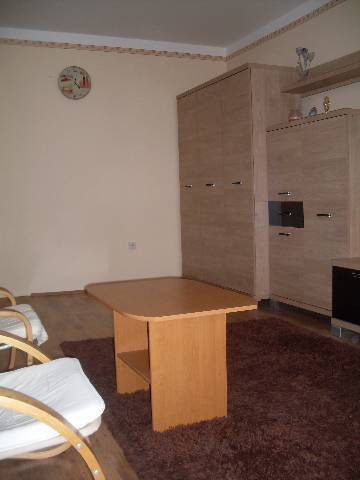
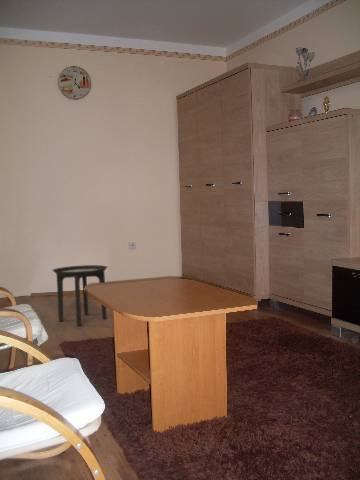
+ side table (79, 294)
